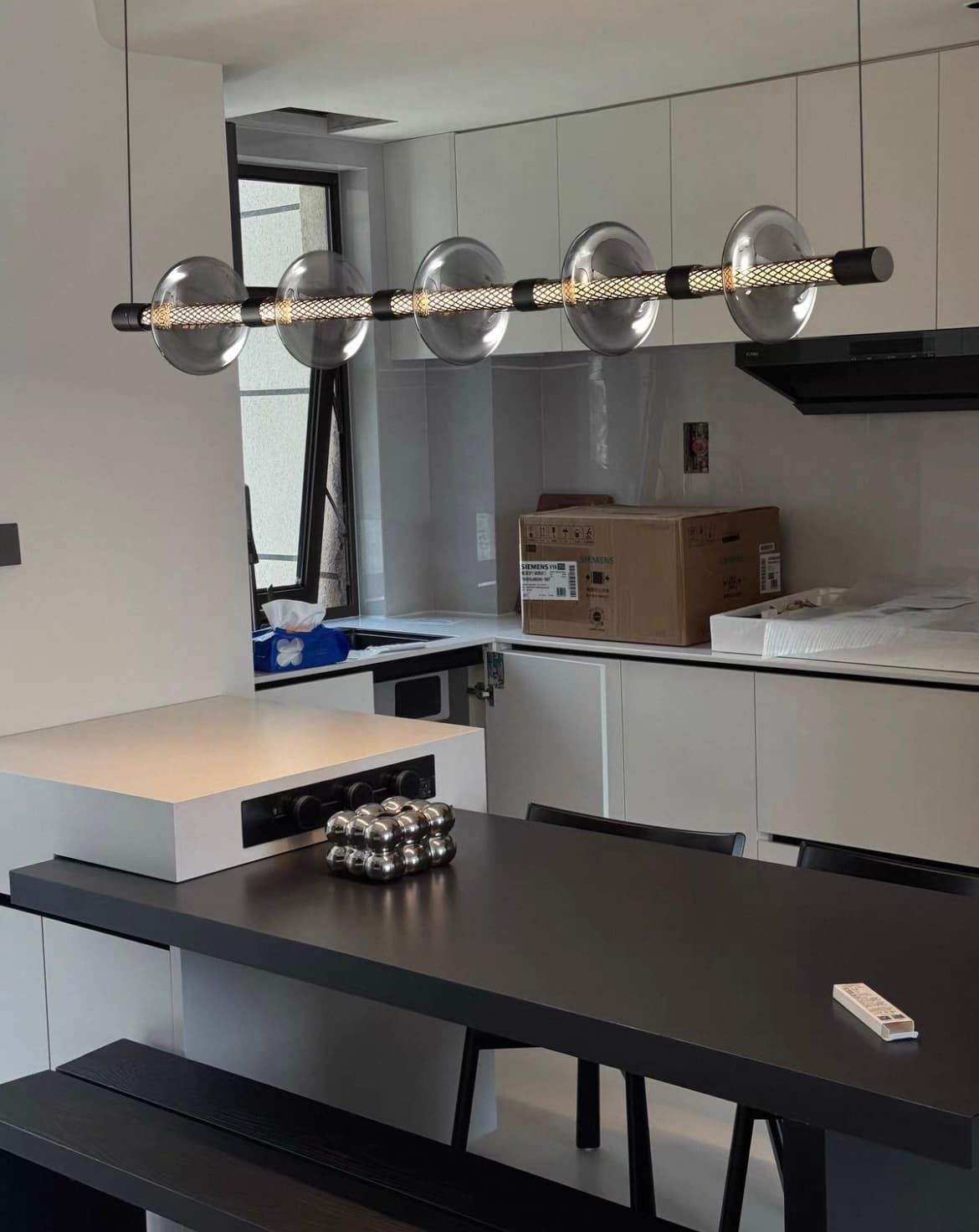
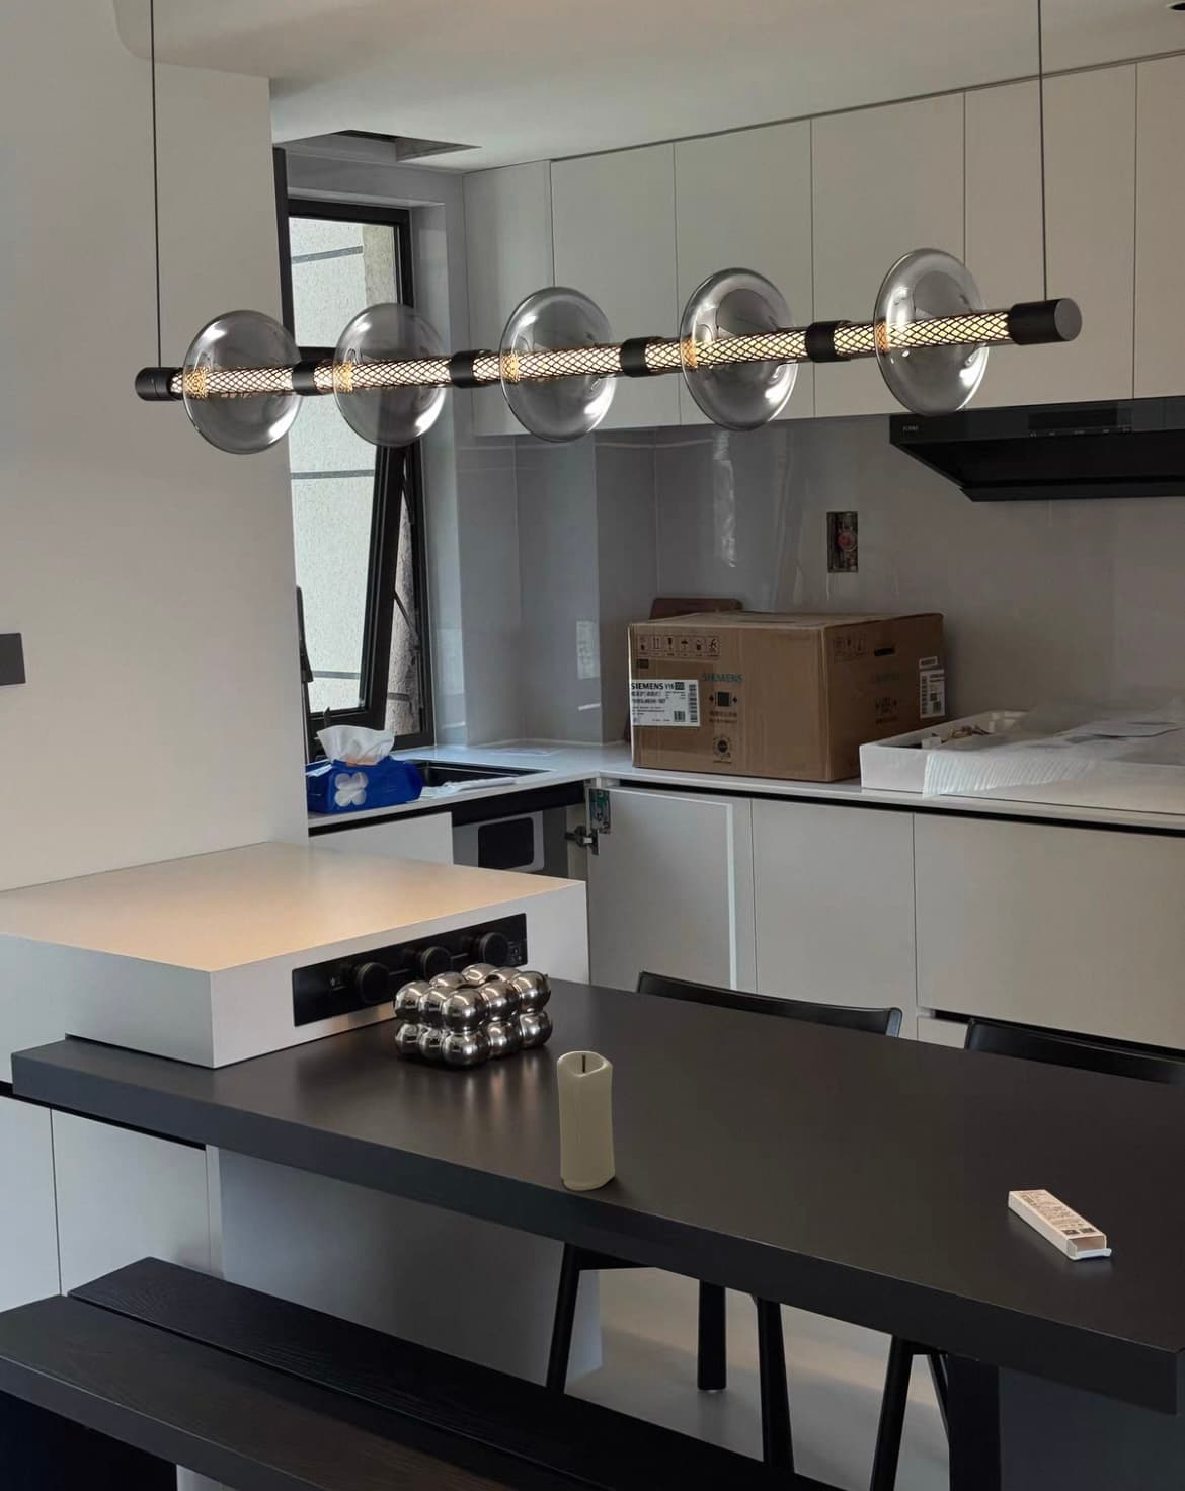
+ candle (586, 1116)
